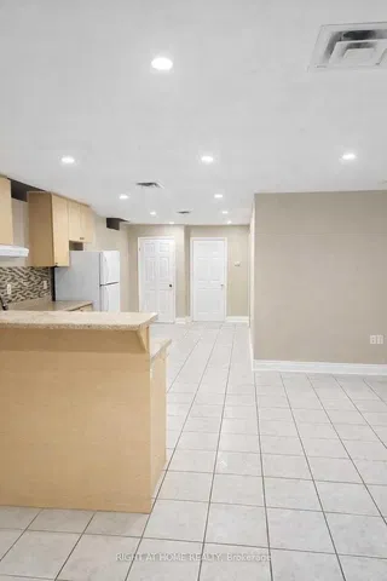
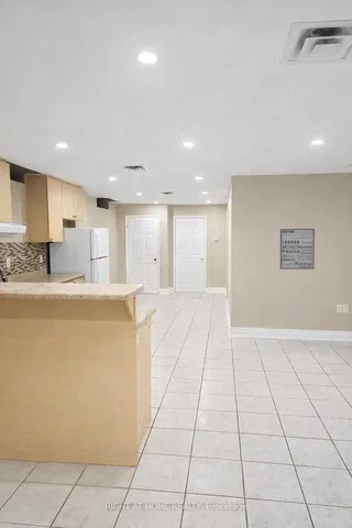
+ wall art (297, 249)
